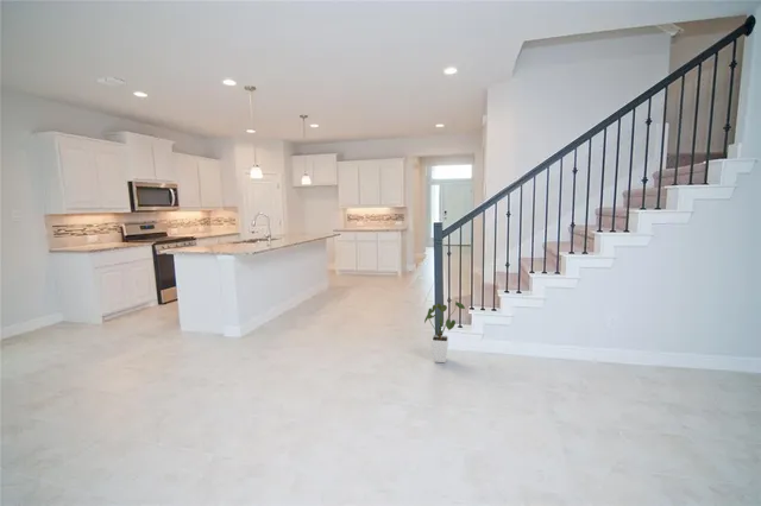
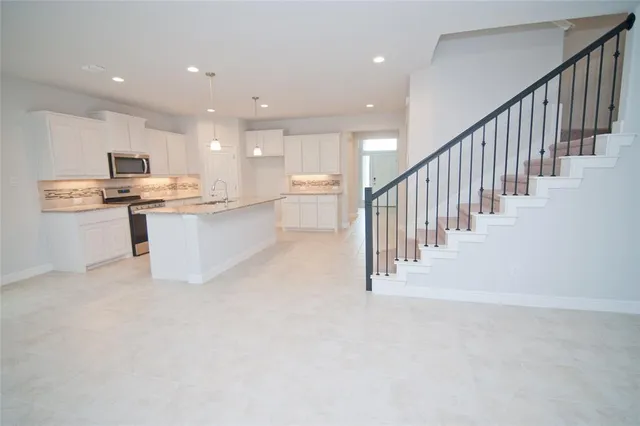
- house plant (442, 331)
